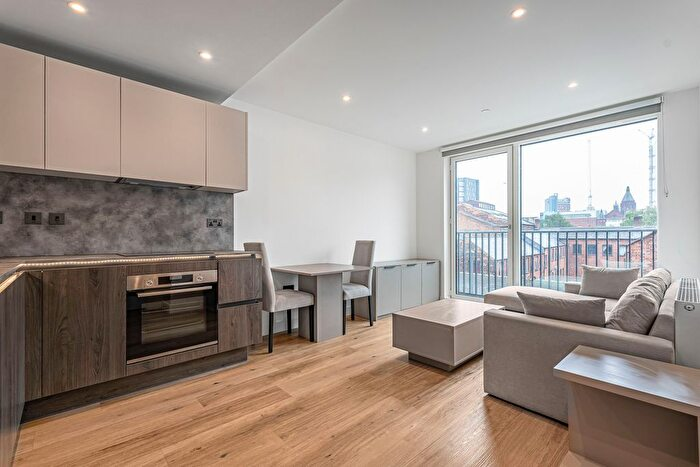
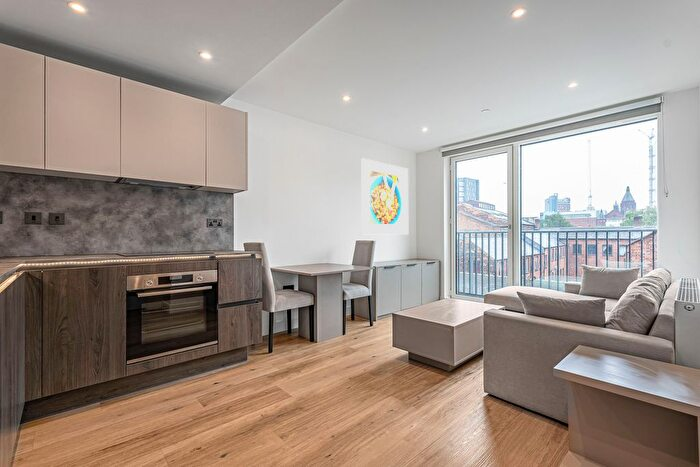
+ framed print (386, 199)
